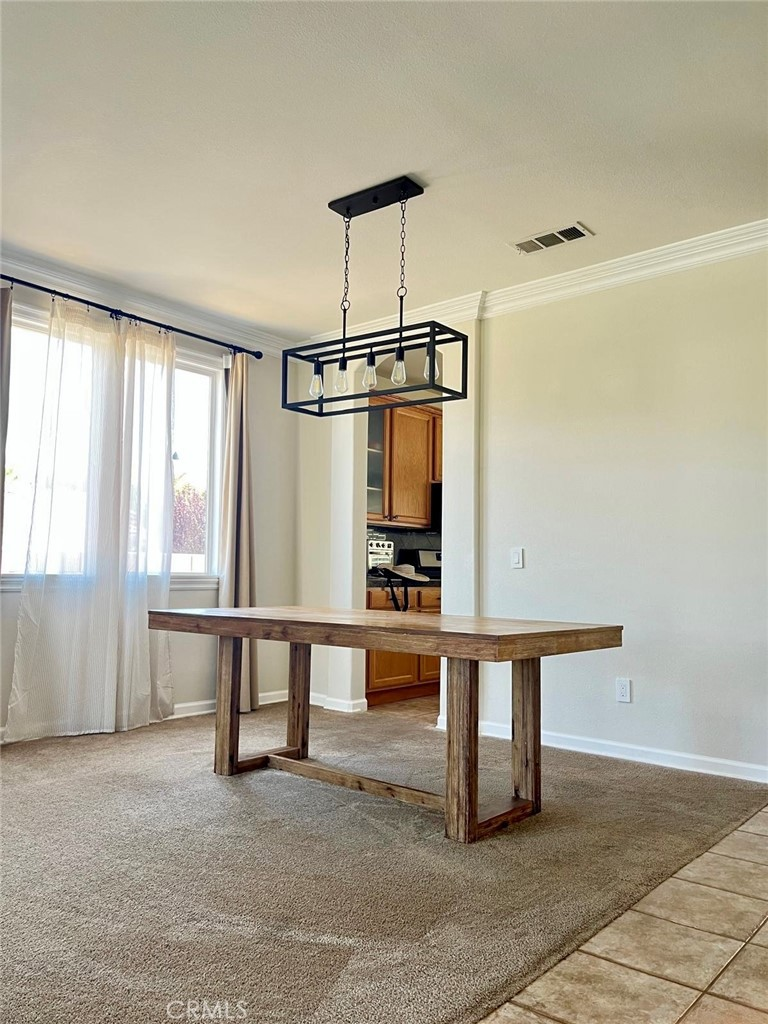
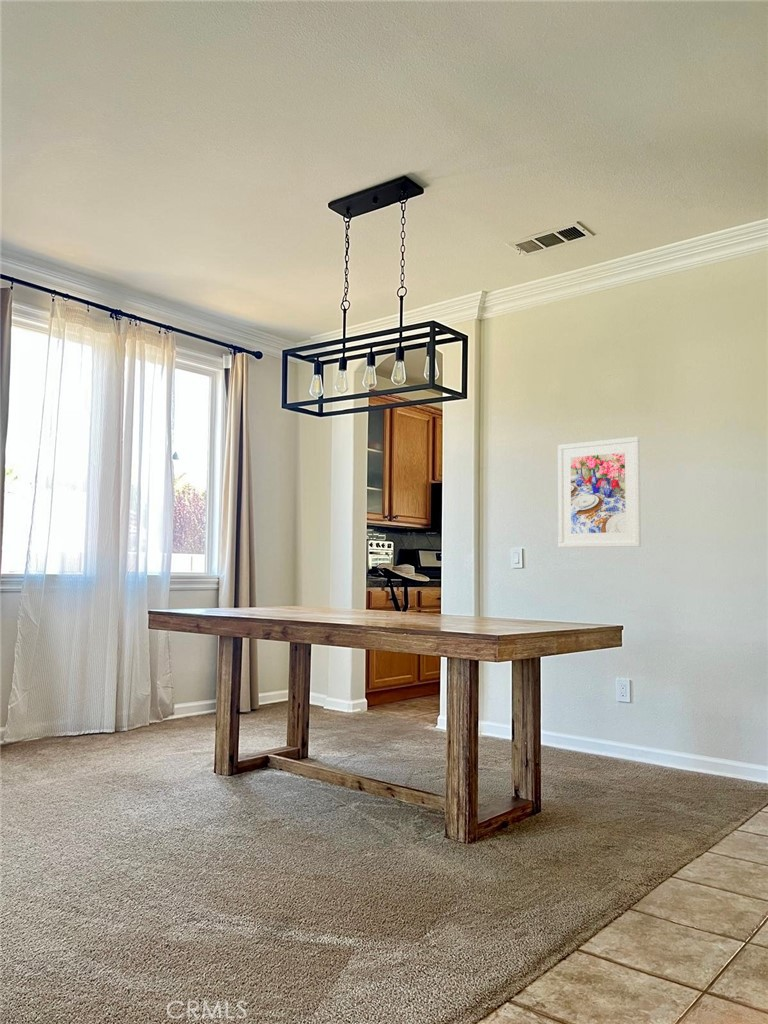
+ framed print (597, 493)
